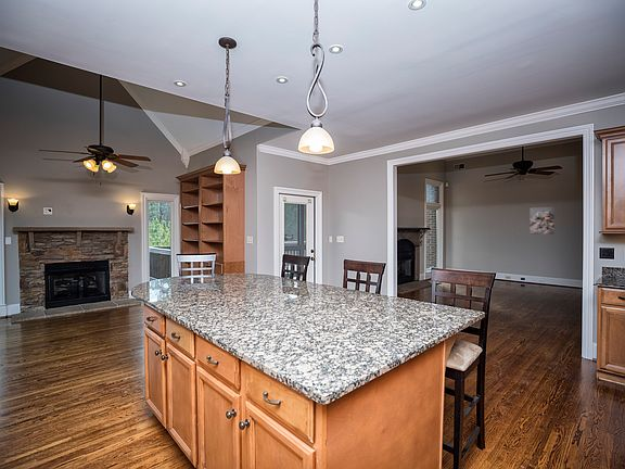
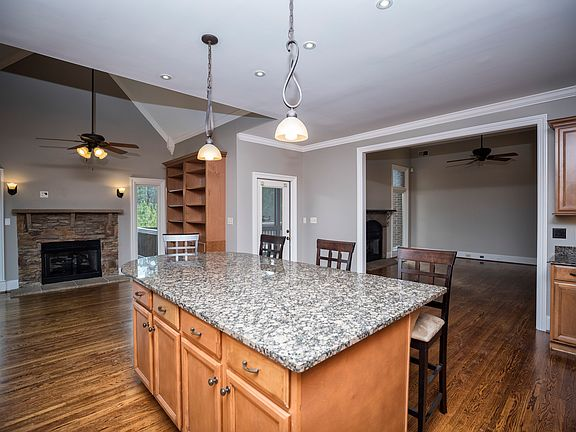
- wall art (541, 220)
